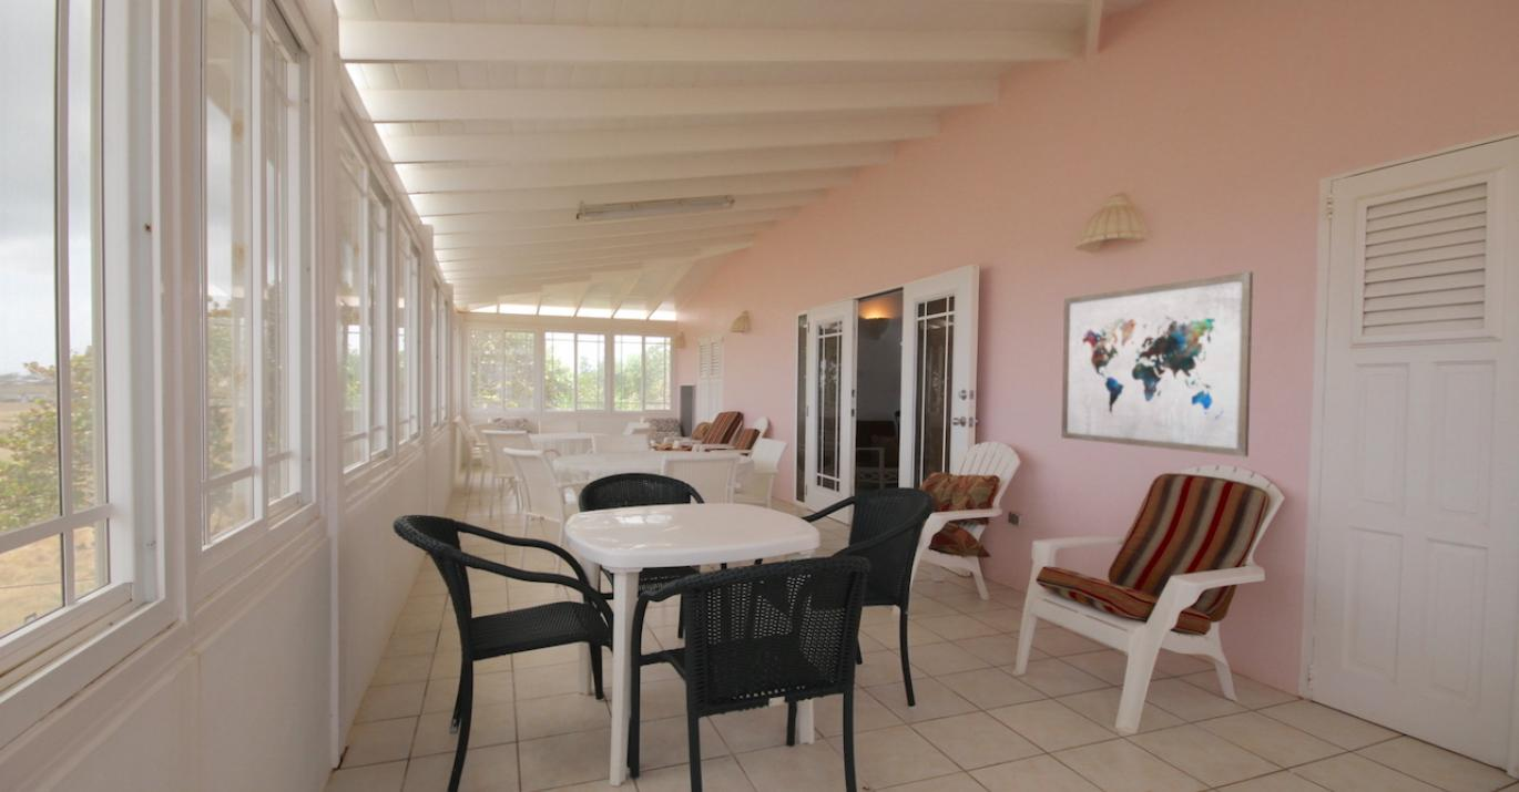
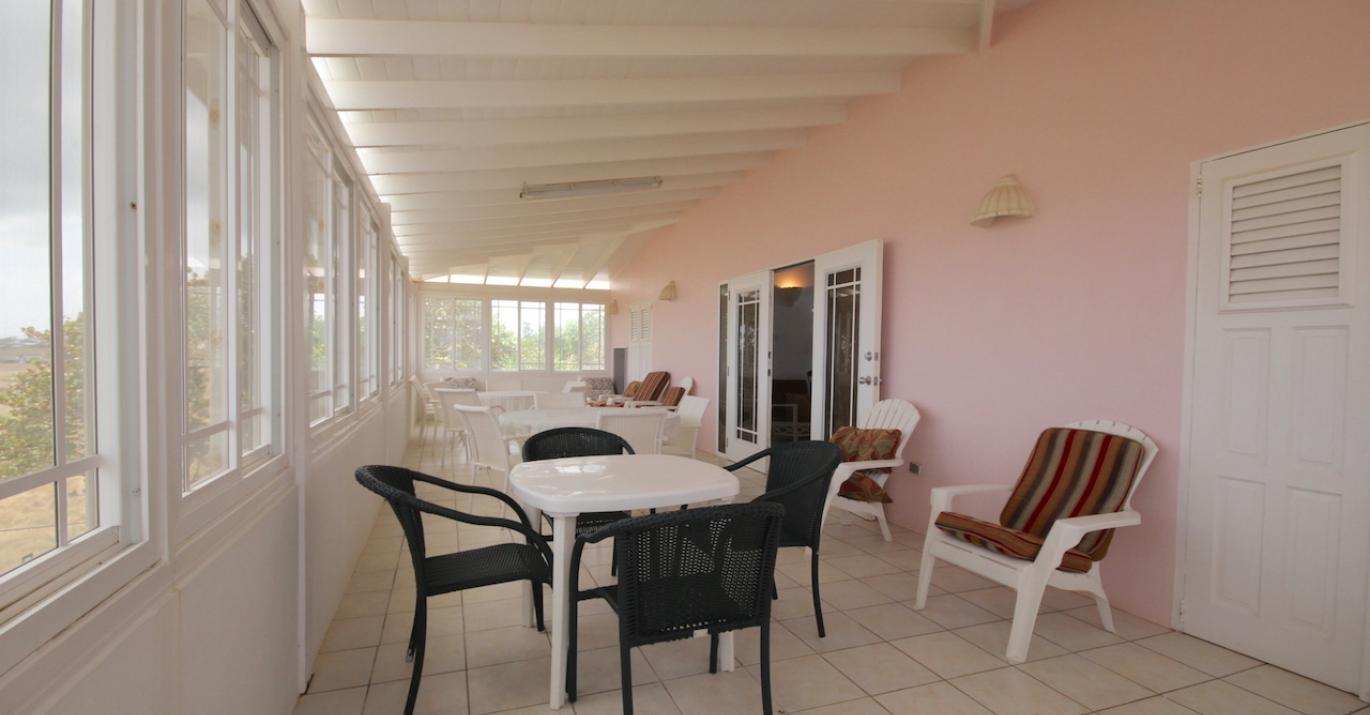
- wall art (1143, 367)
